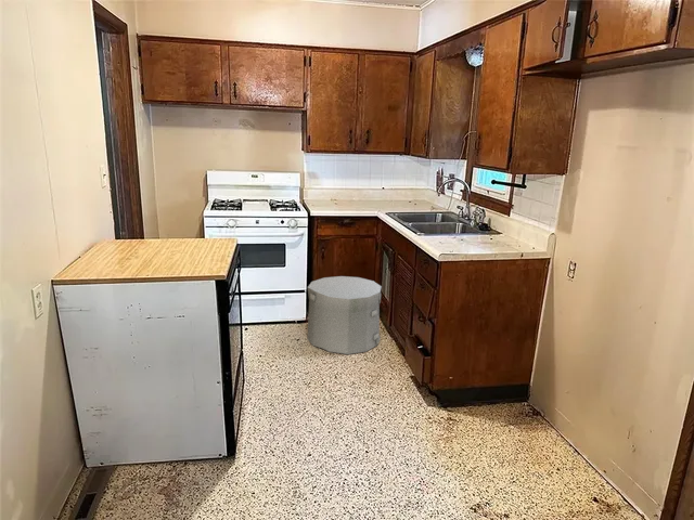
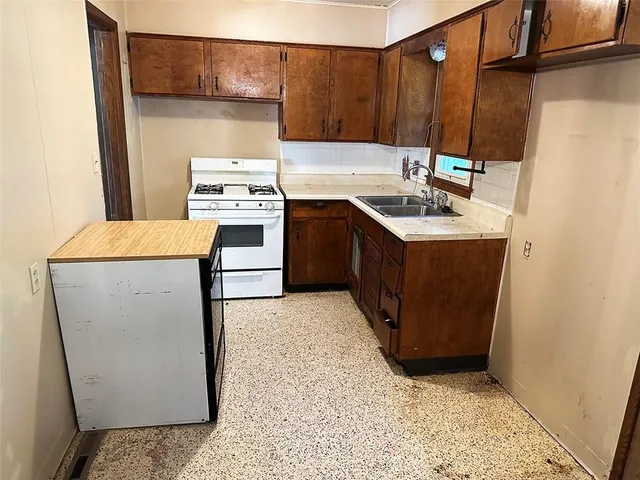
- trash can (344, 312)
